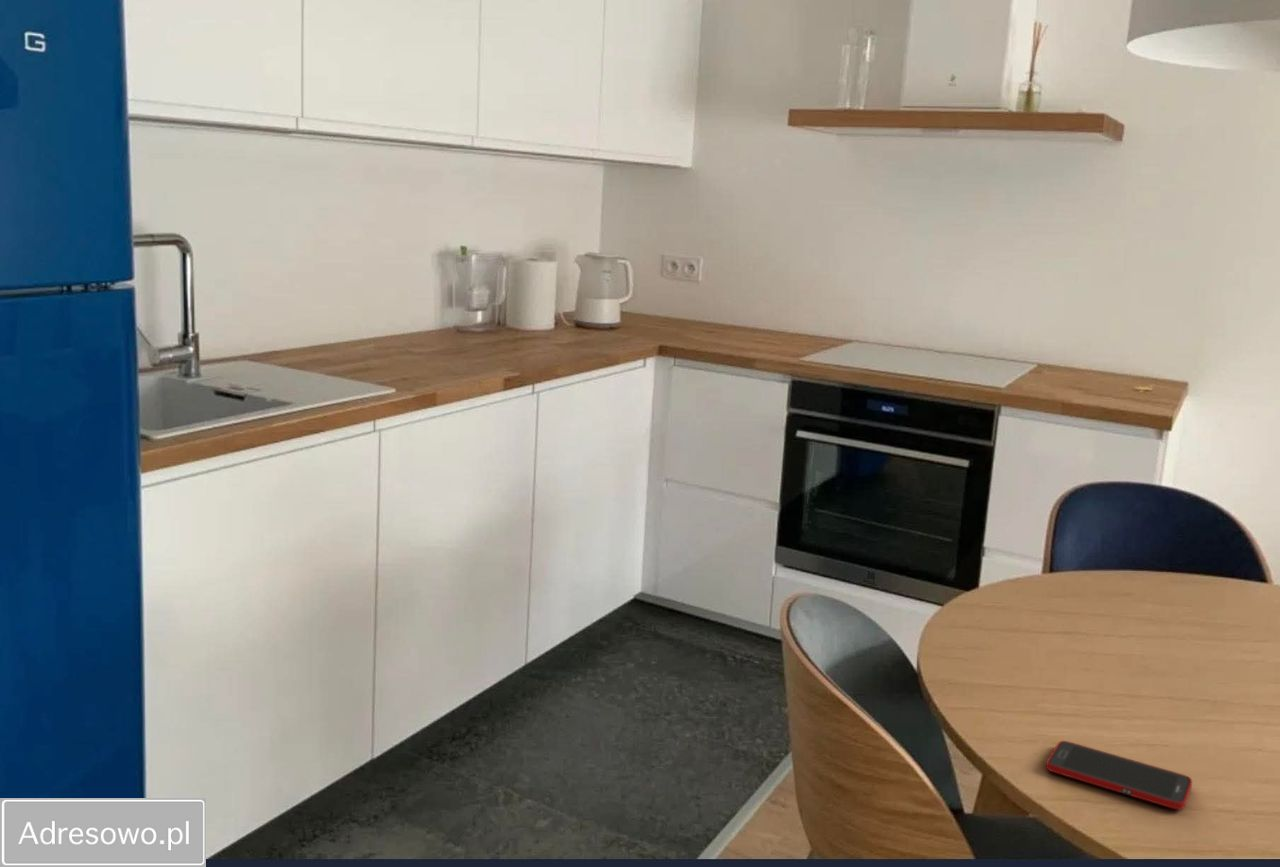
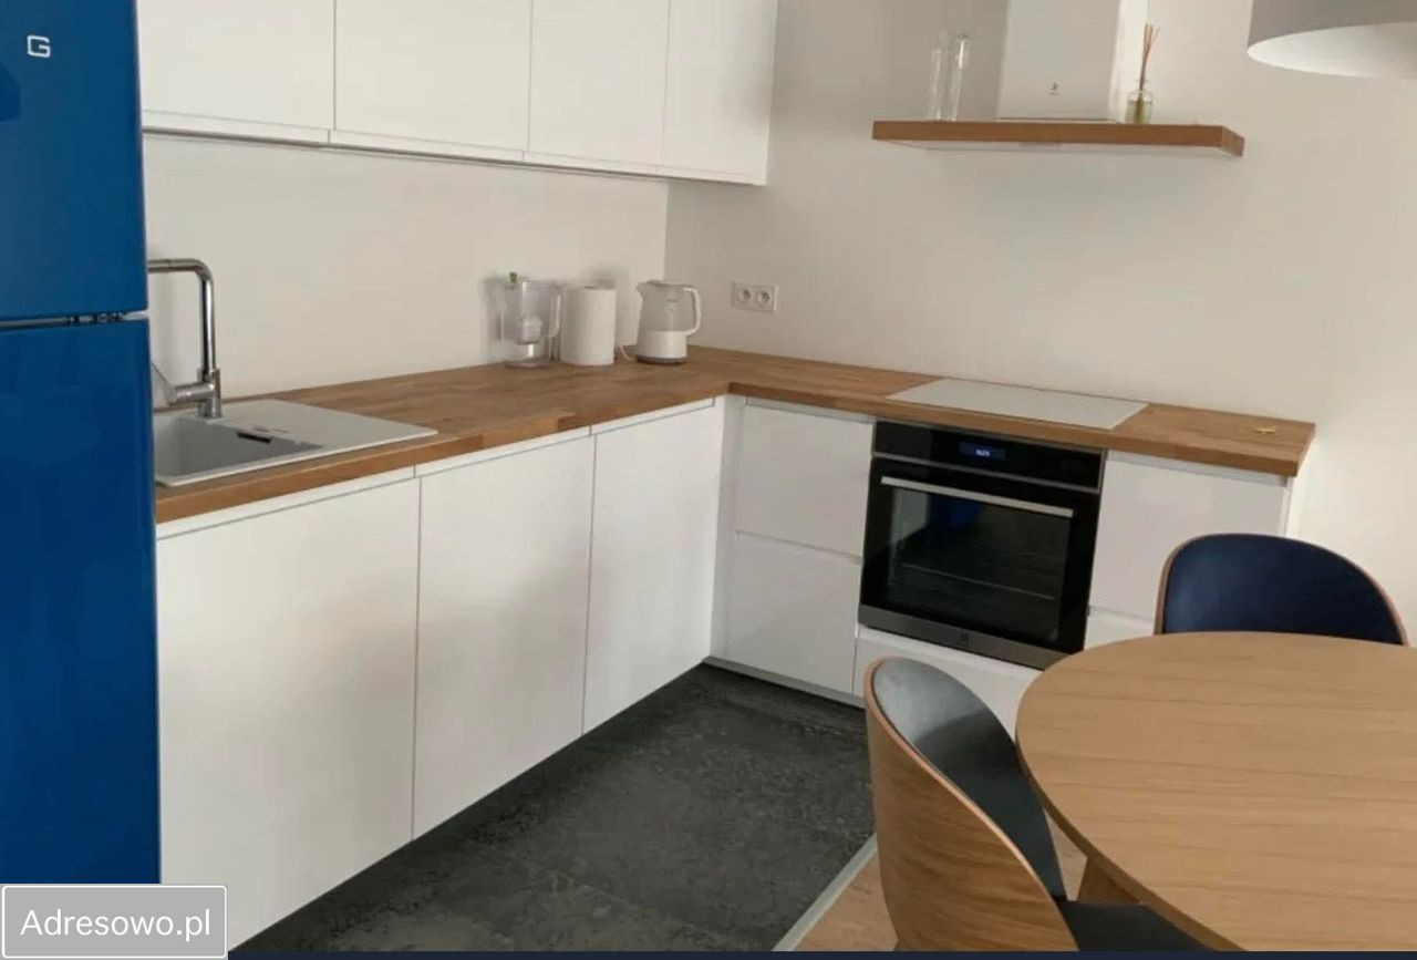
- cell phone (1118, 774)
